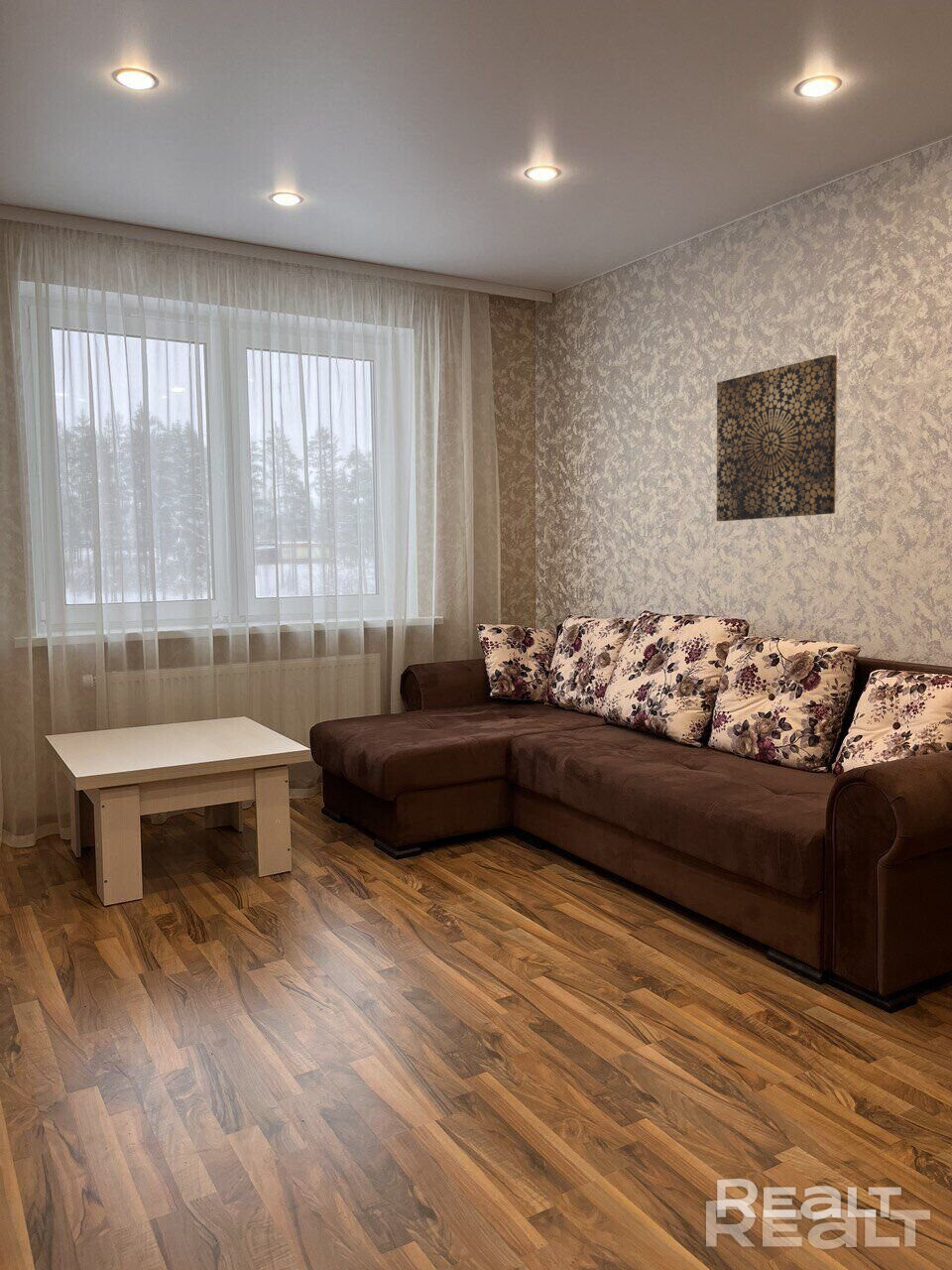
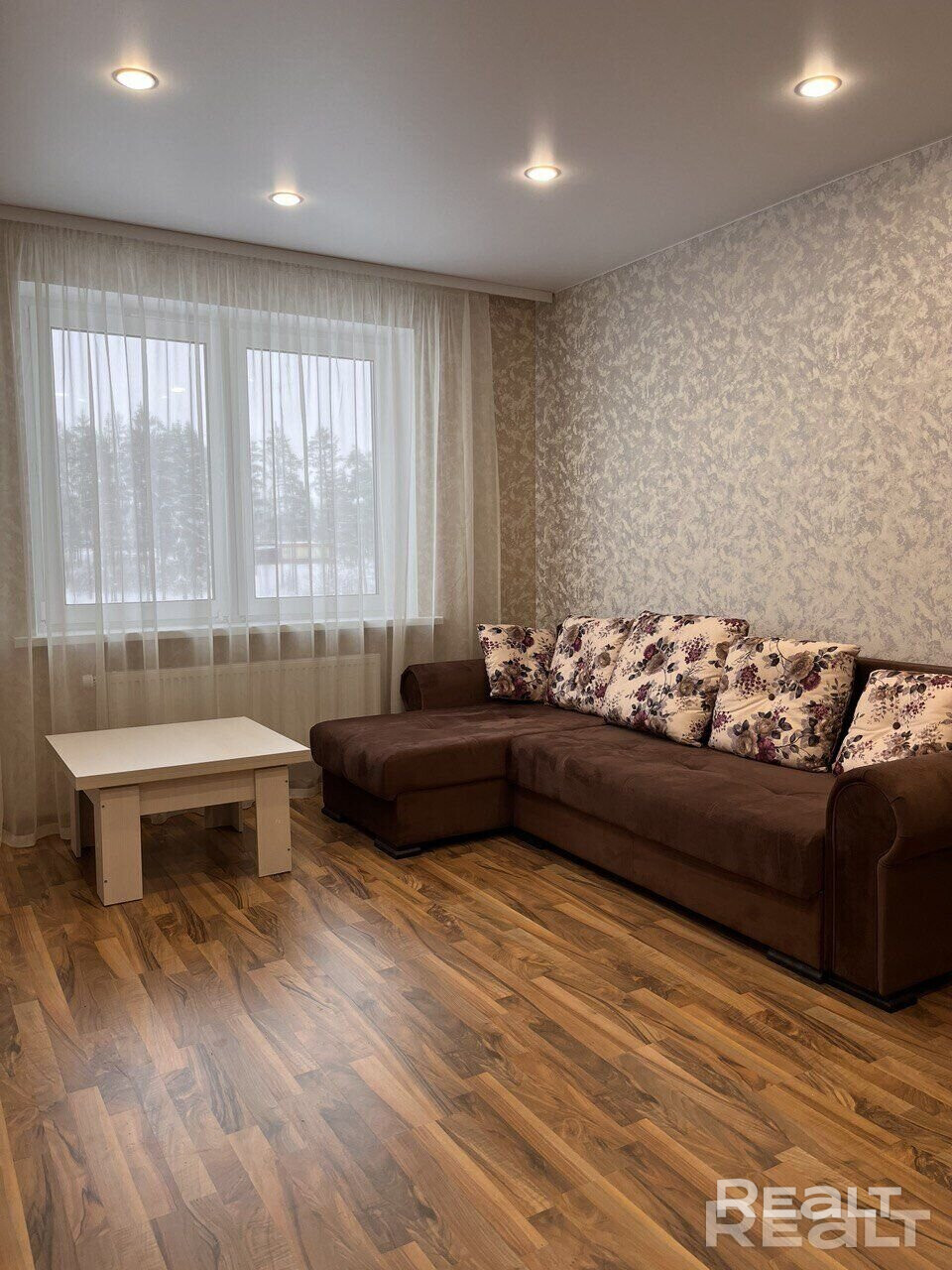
- wall art (773, 444)
